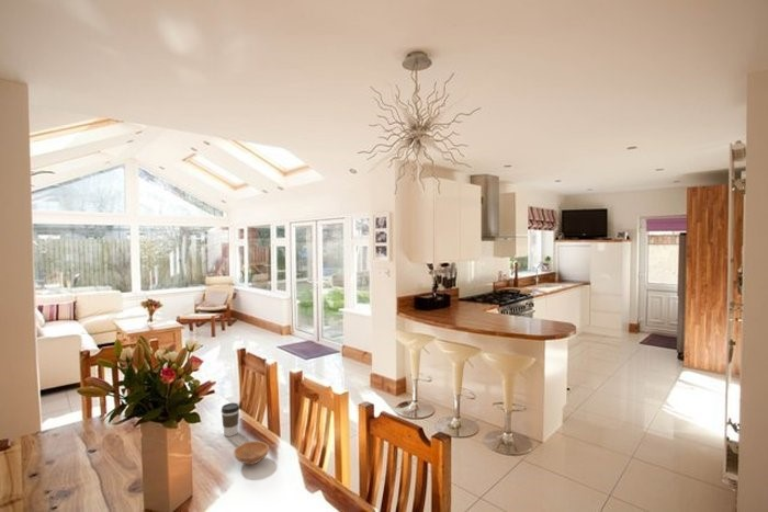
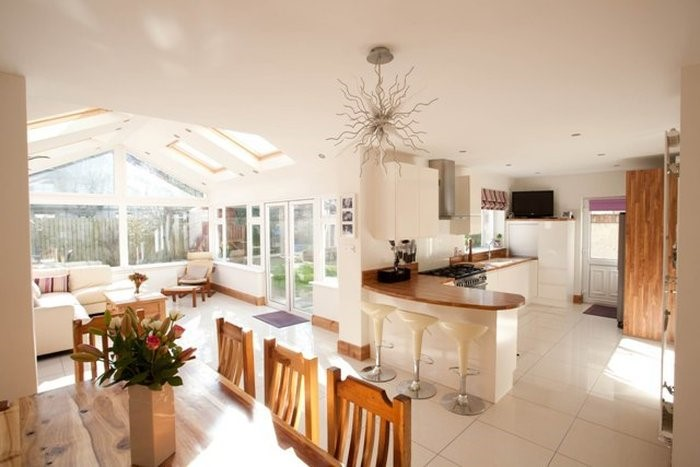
- bowl (251, 454)
- coffee cup (230, 419)
